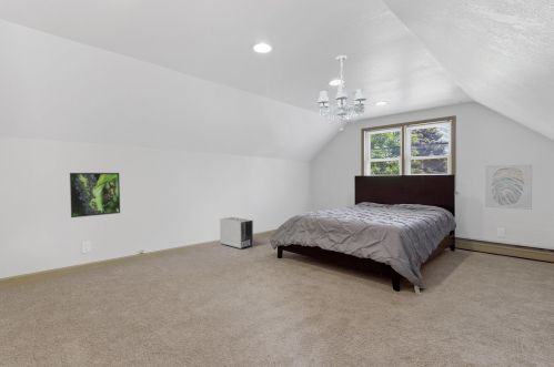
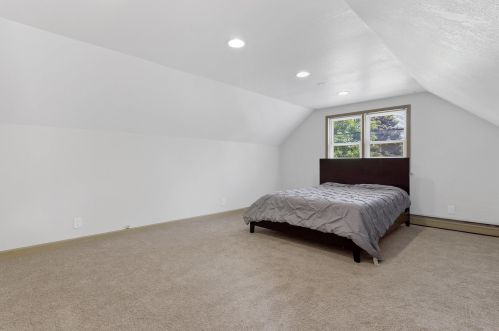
- chandelier (341, 94)
- wall art (507, 186)
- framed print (95, 194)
- air purifier (235, 232)
